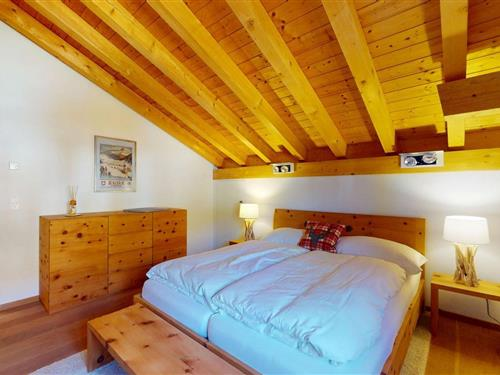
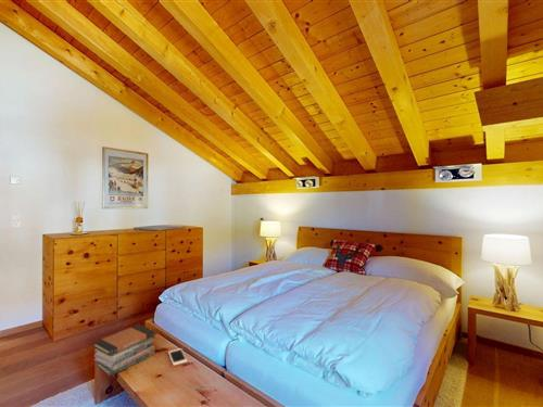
+ book stack (125, 348)
+ cell phone (177, 356)
